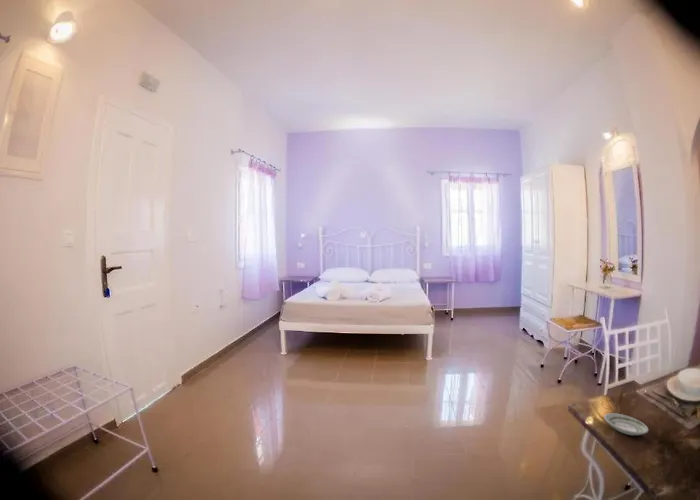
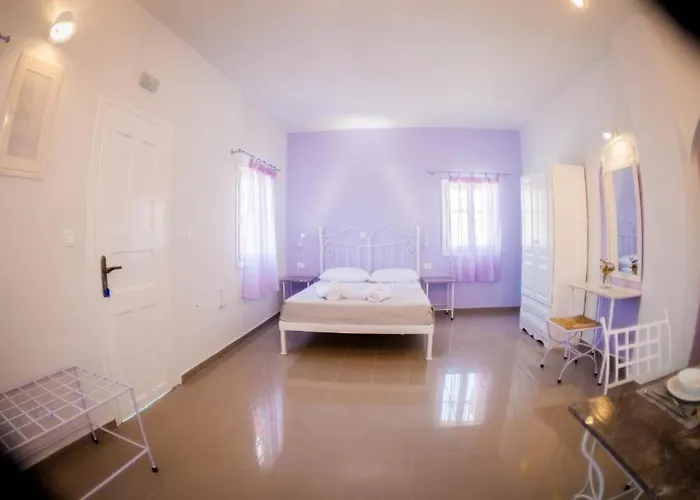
- saucer (625, 426)
